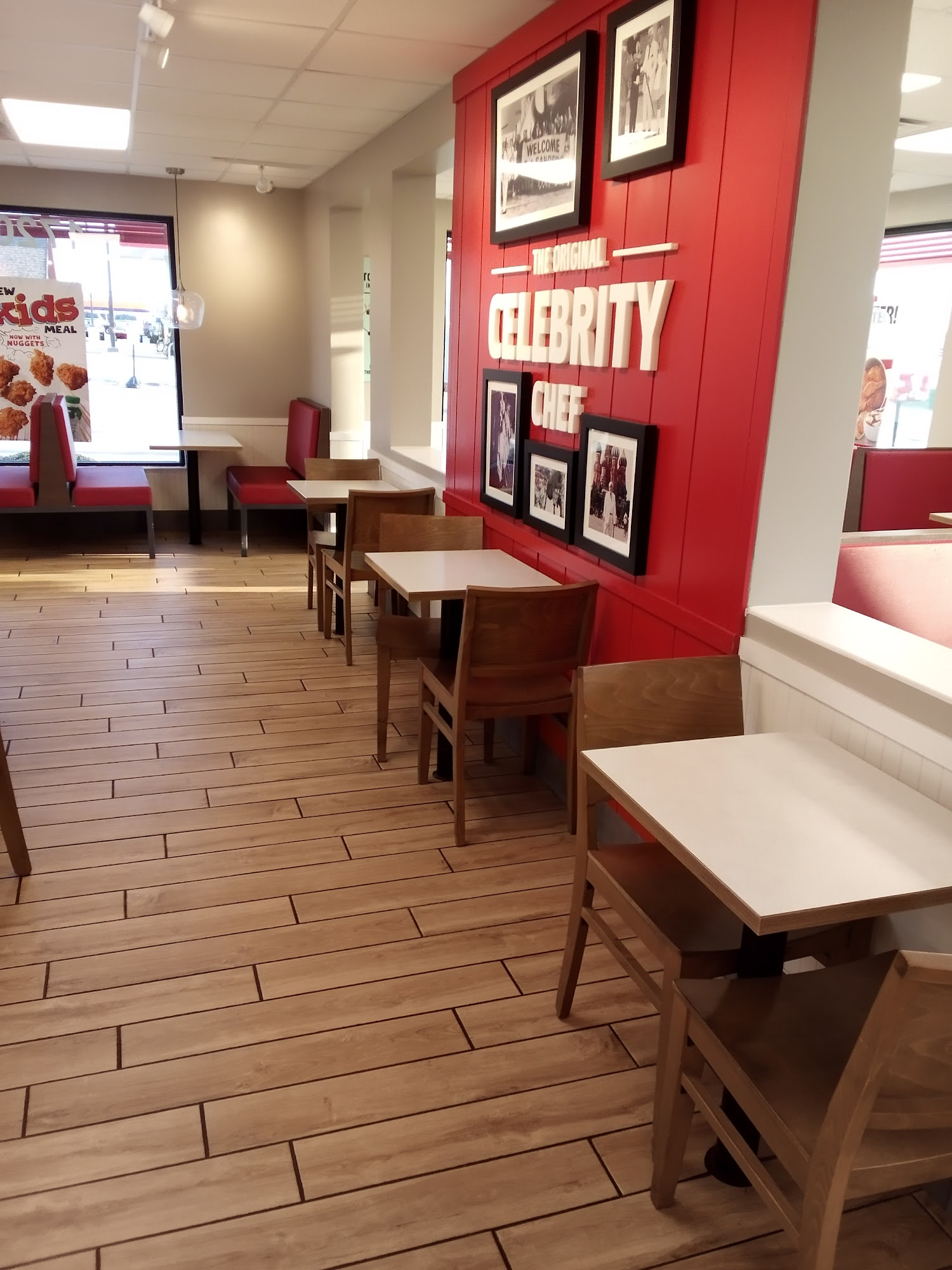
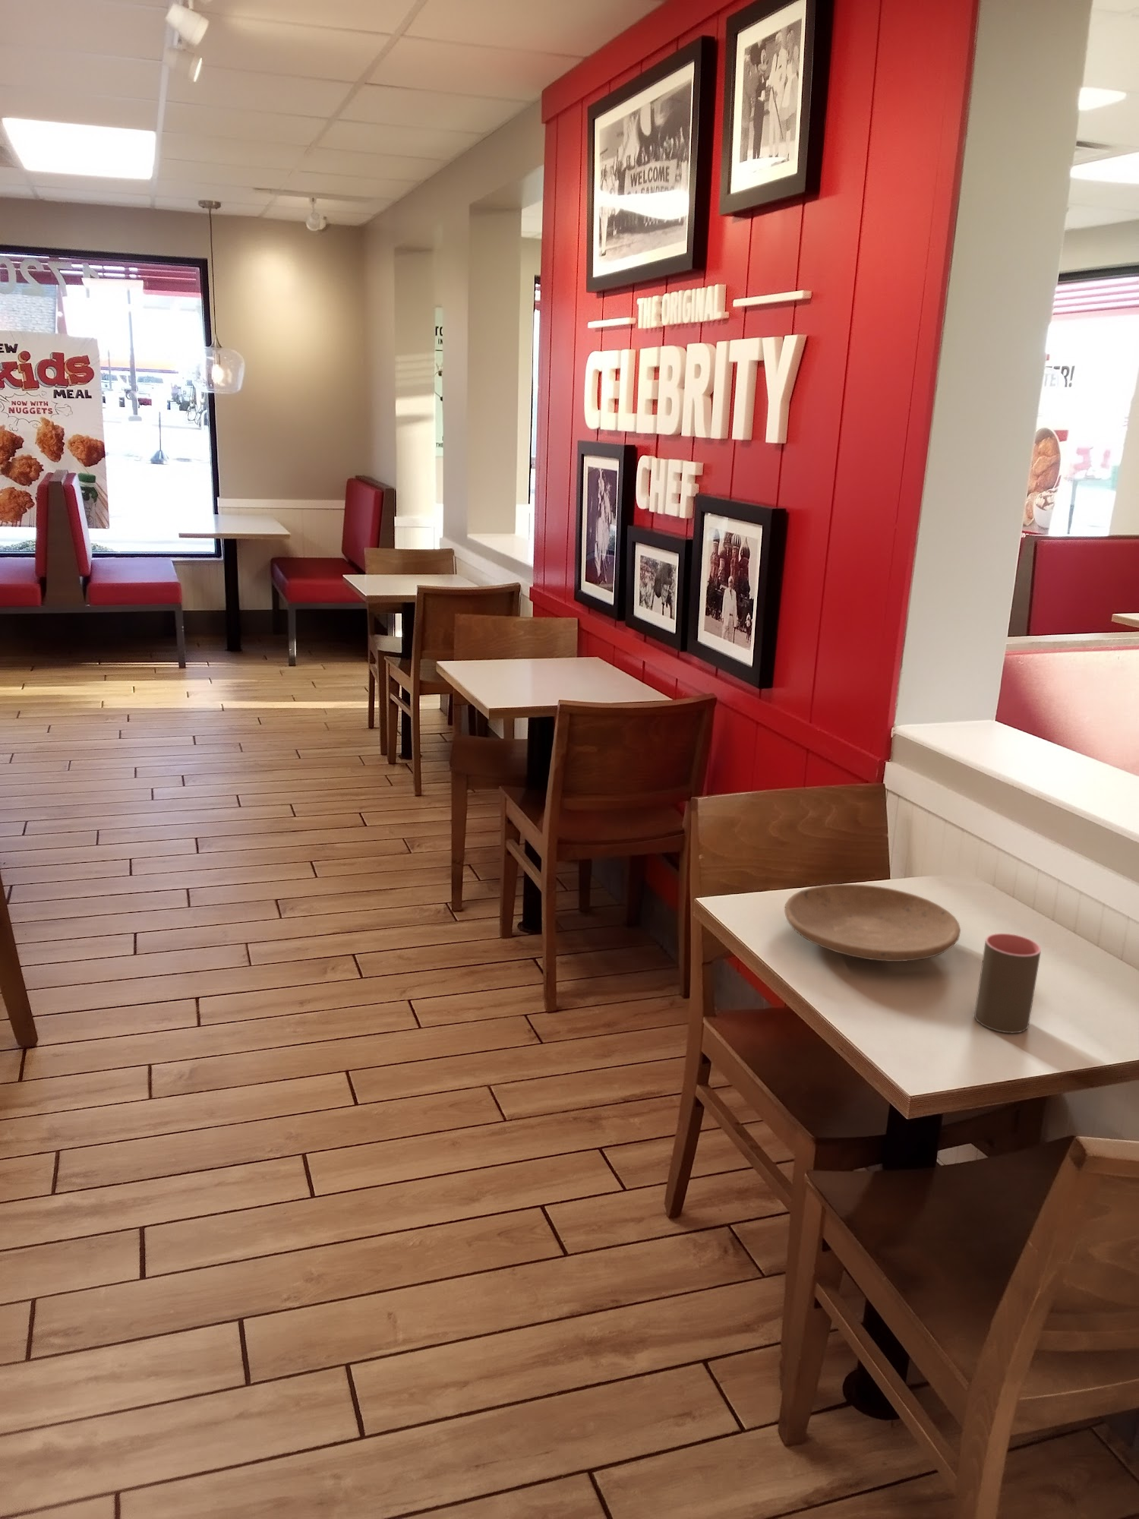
+ plate (870, 928)
+ cup (1007, 983)
